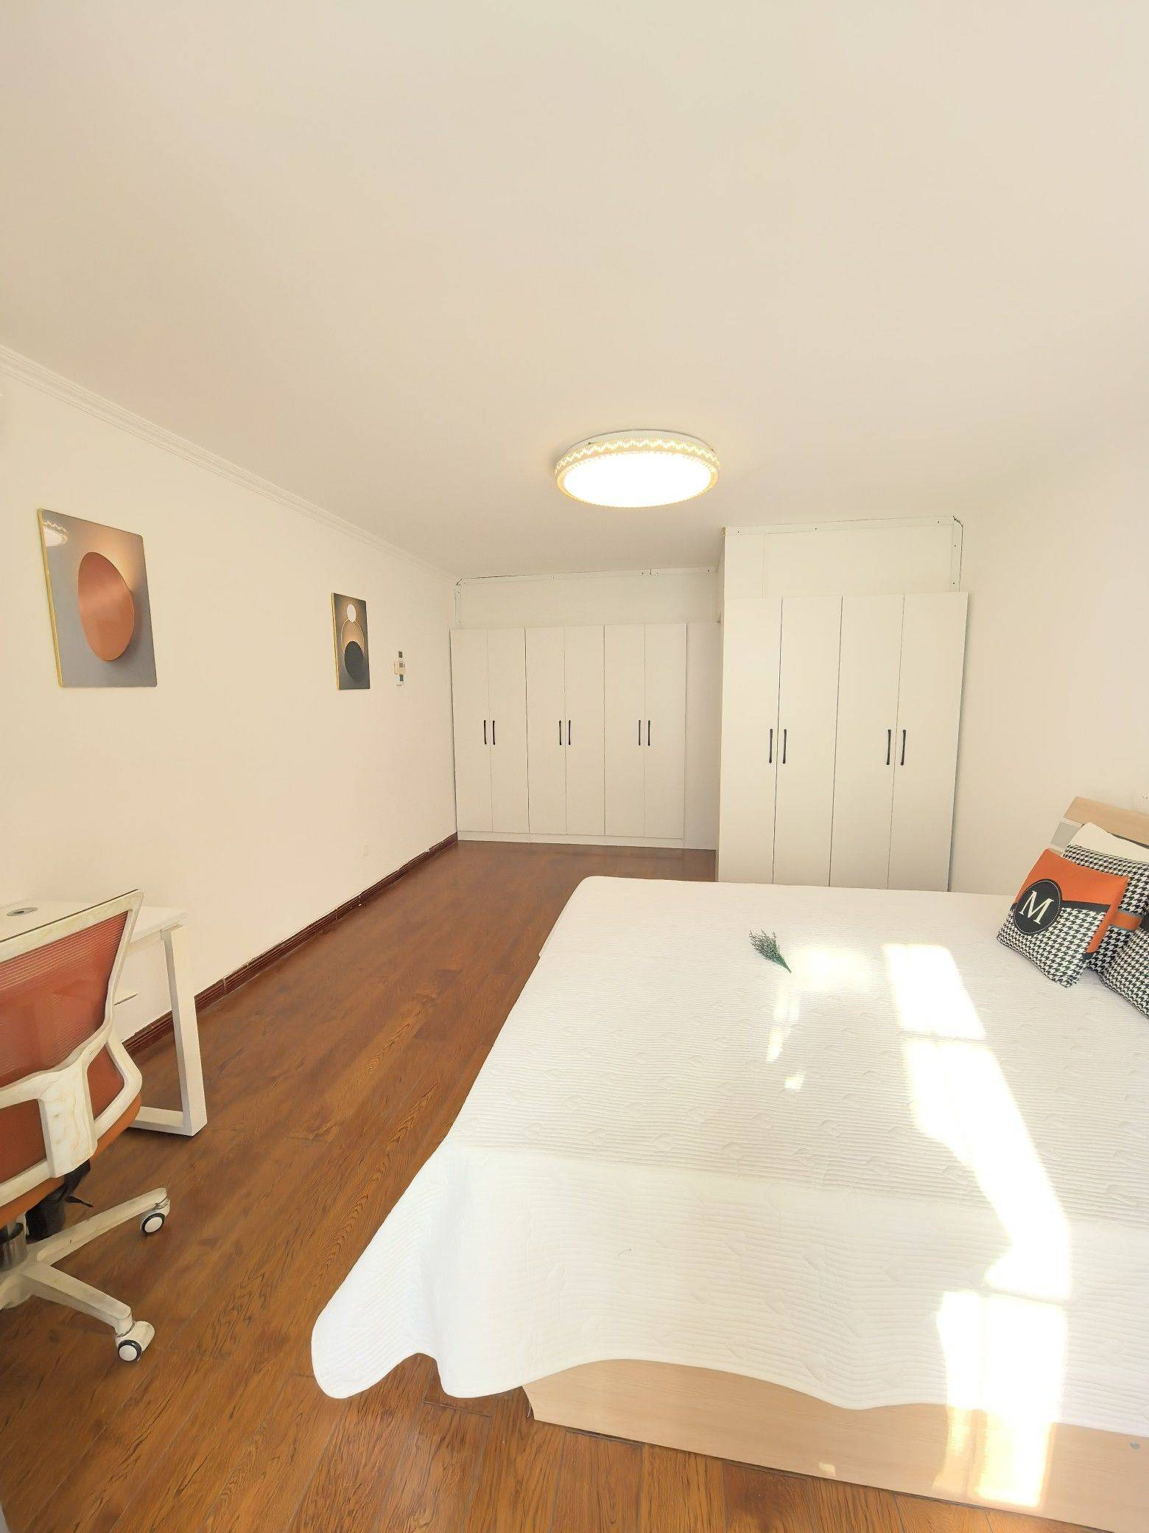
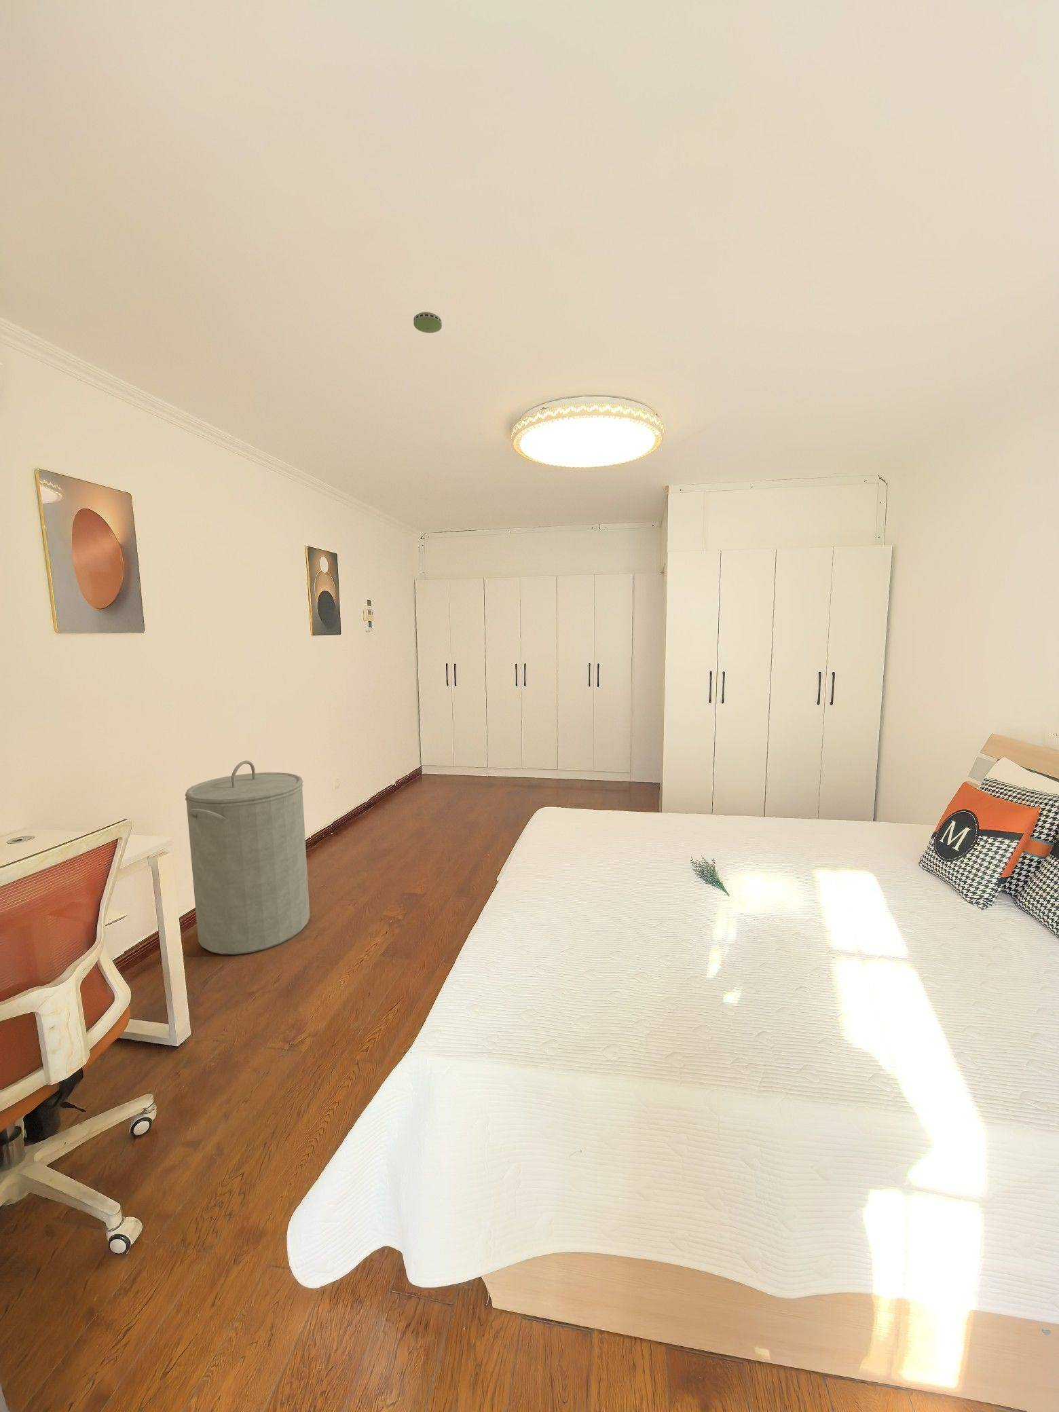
+ smoke detector (427, 321)
+ laundry hamper (250, 845)
